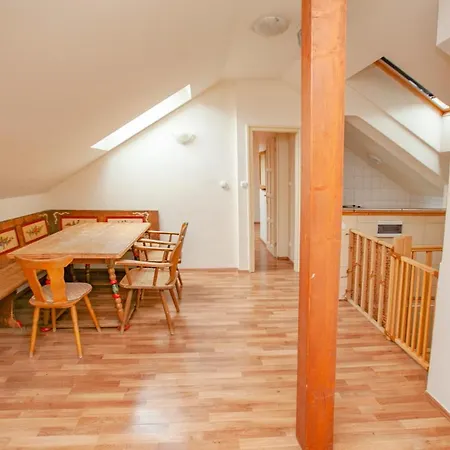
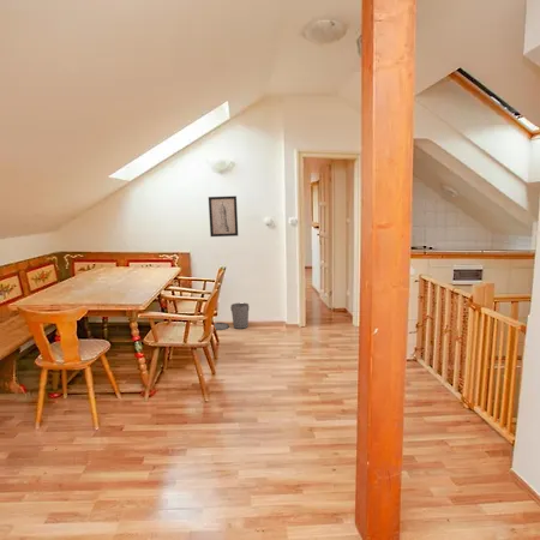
+ trash can (232, 313)
+ wall art (223, 216)
